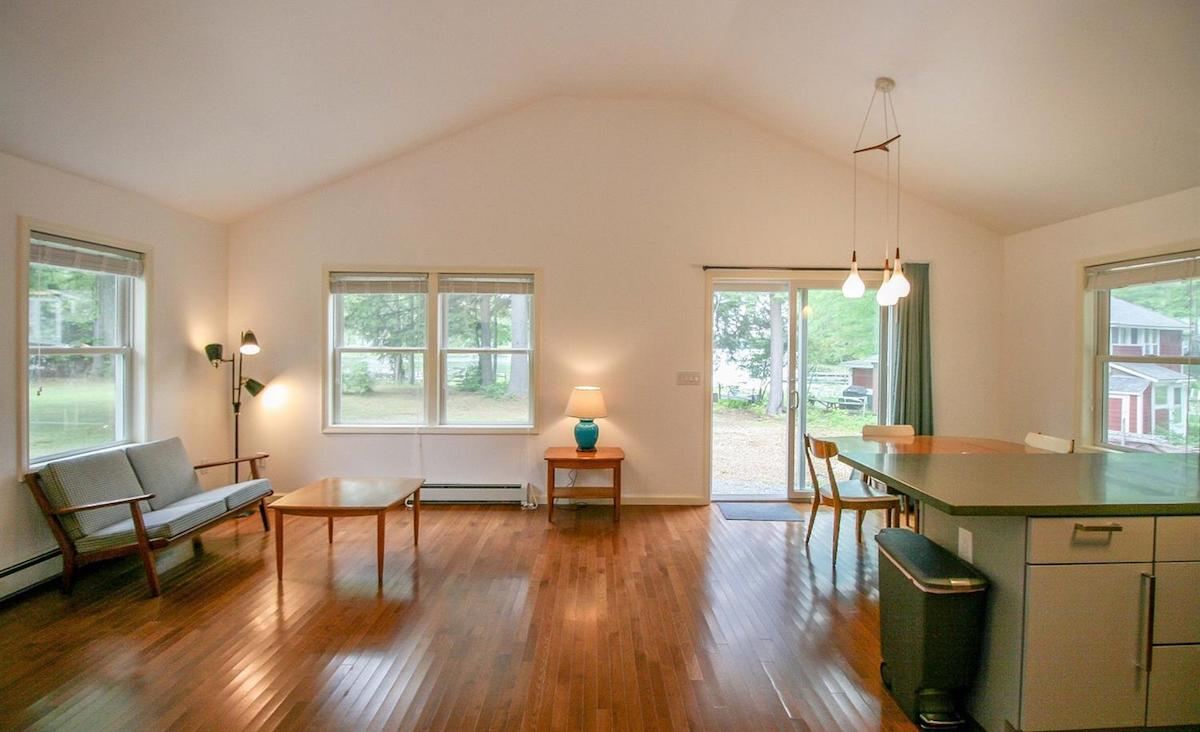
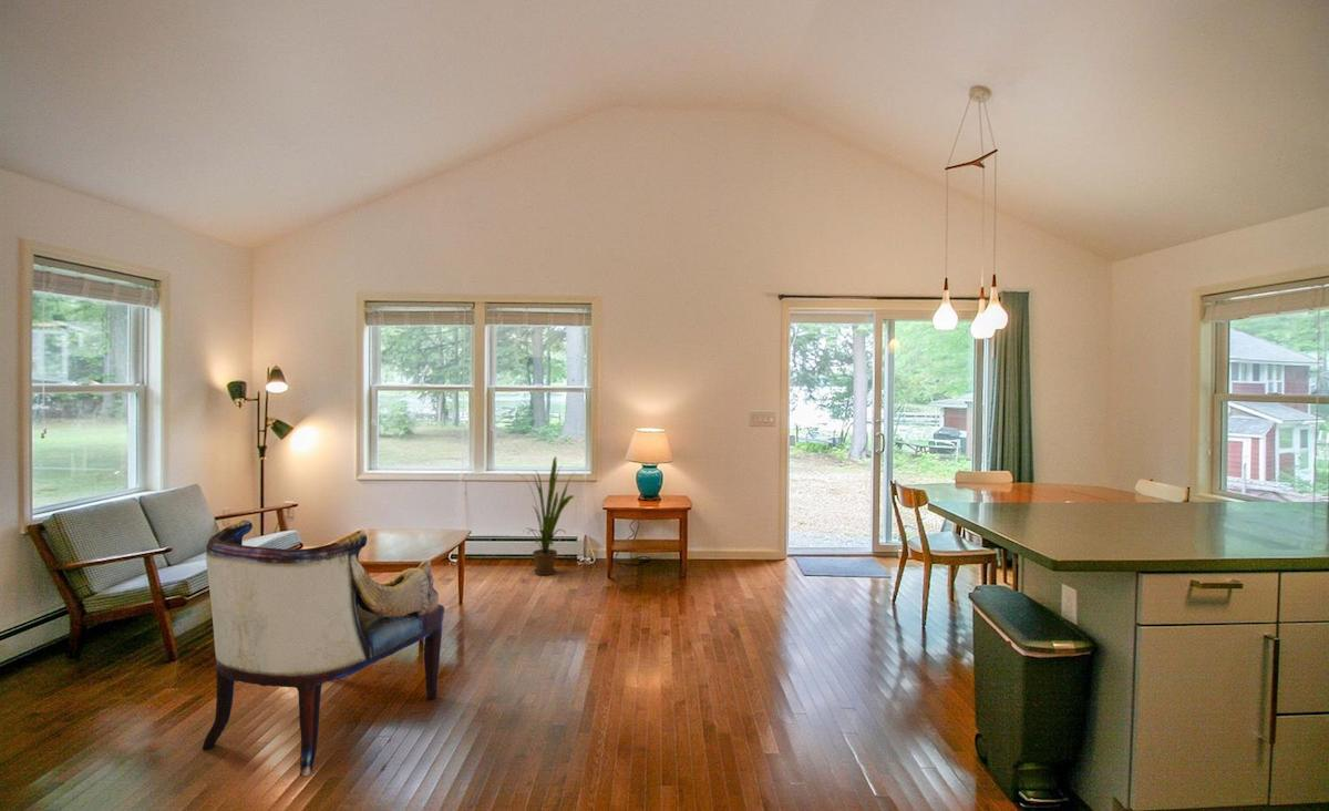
+ armchair (324, 619)
+ house plant (544, 514)
